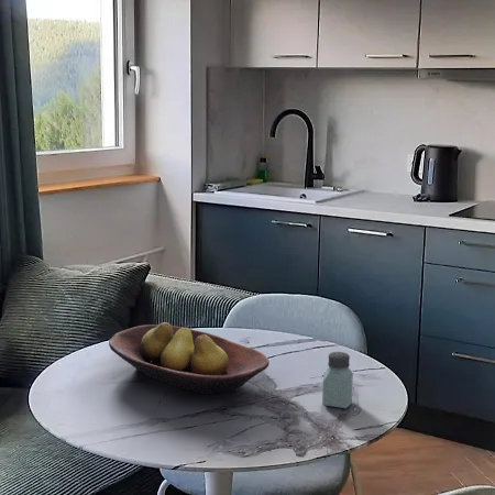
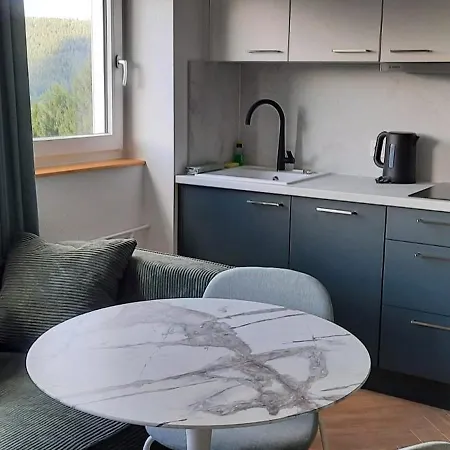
- saltshaker (338, 378)
- fruit bowl (186, 351)
